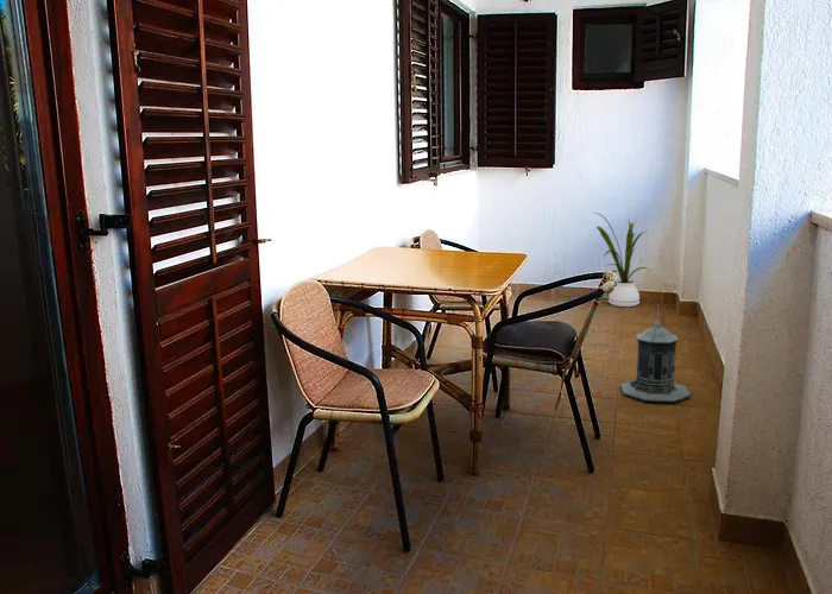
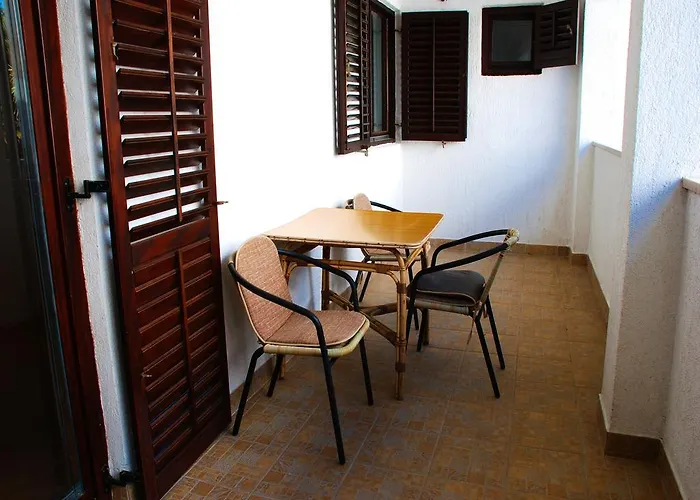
- lantern (656, 343)
- house plant (619, 258)
